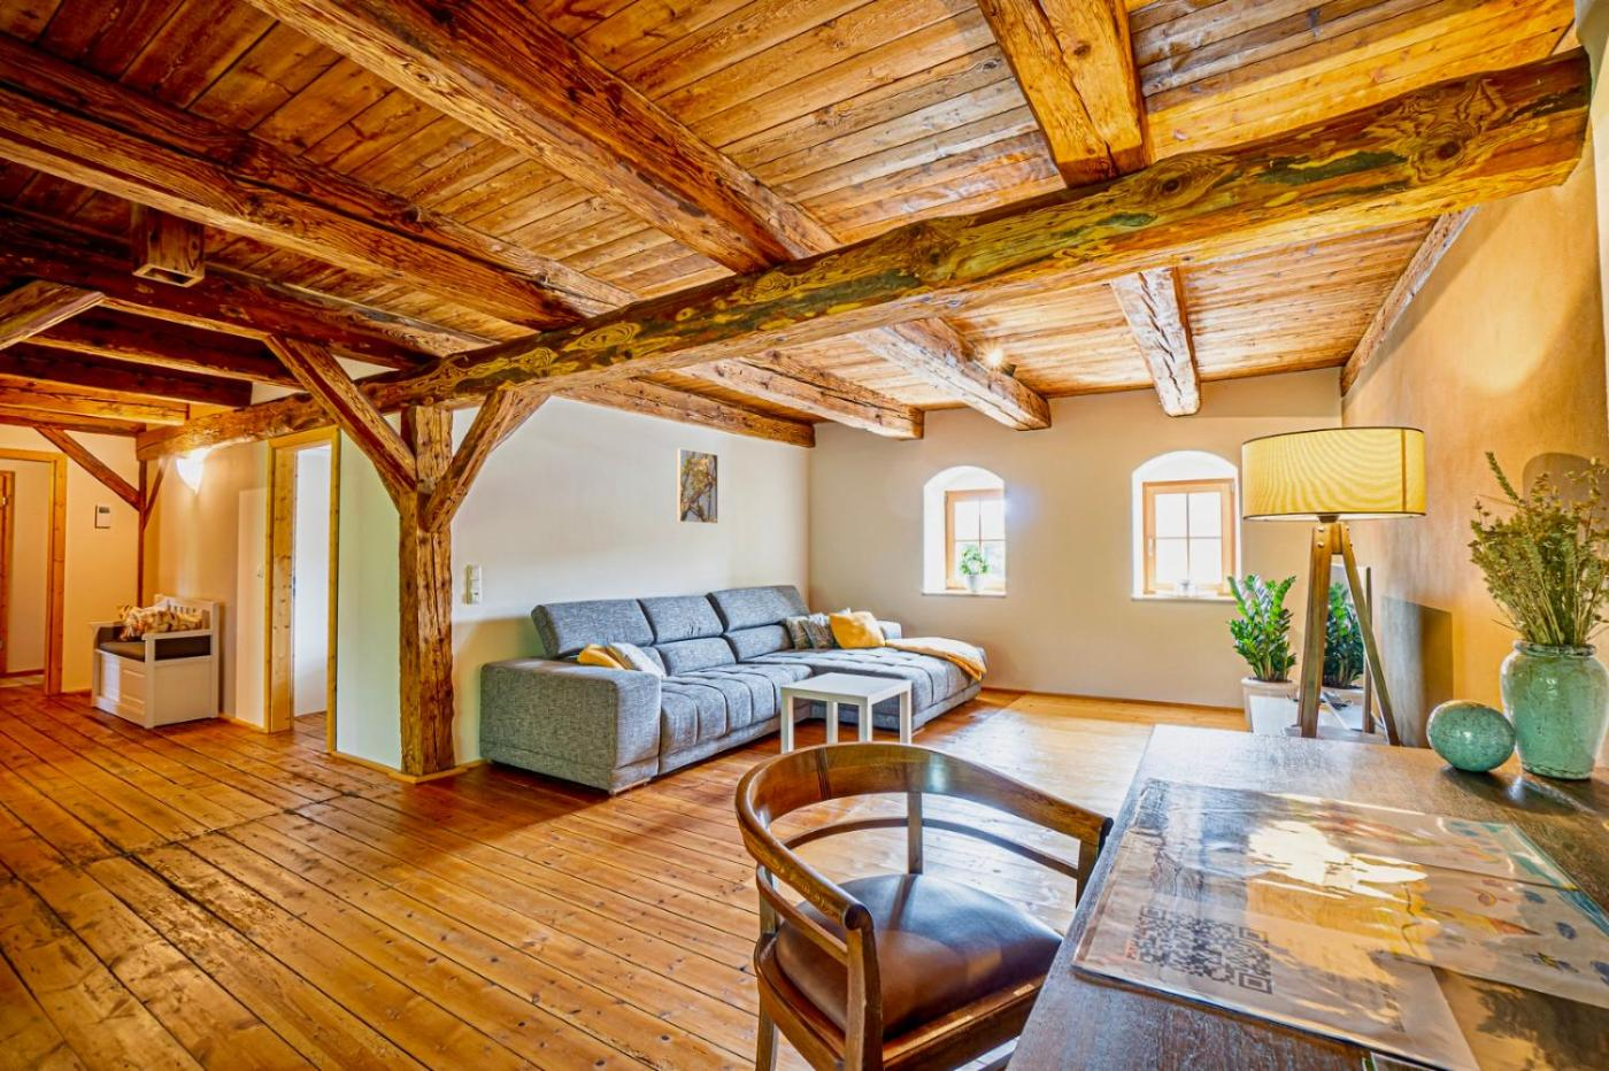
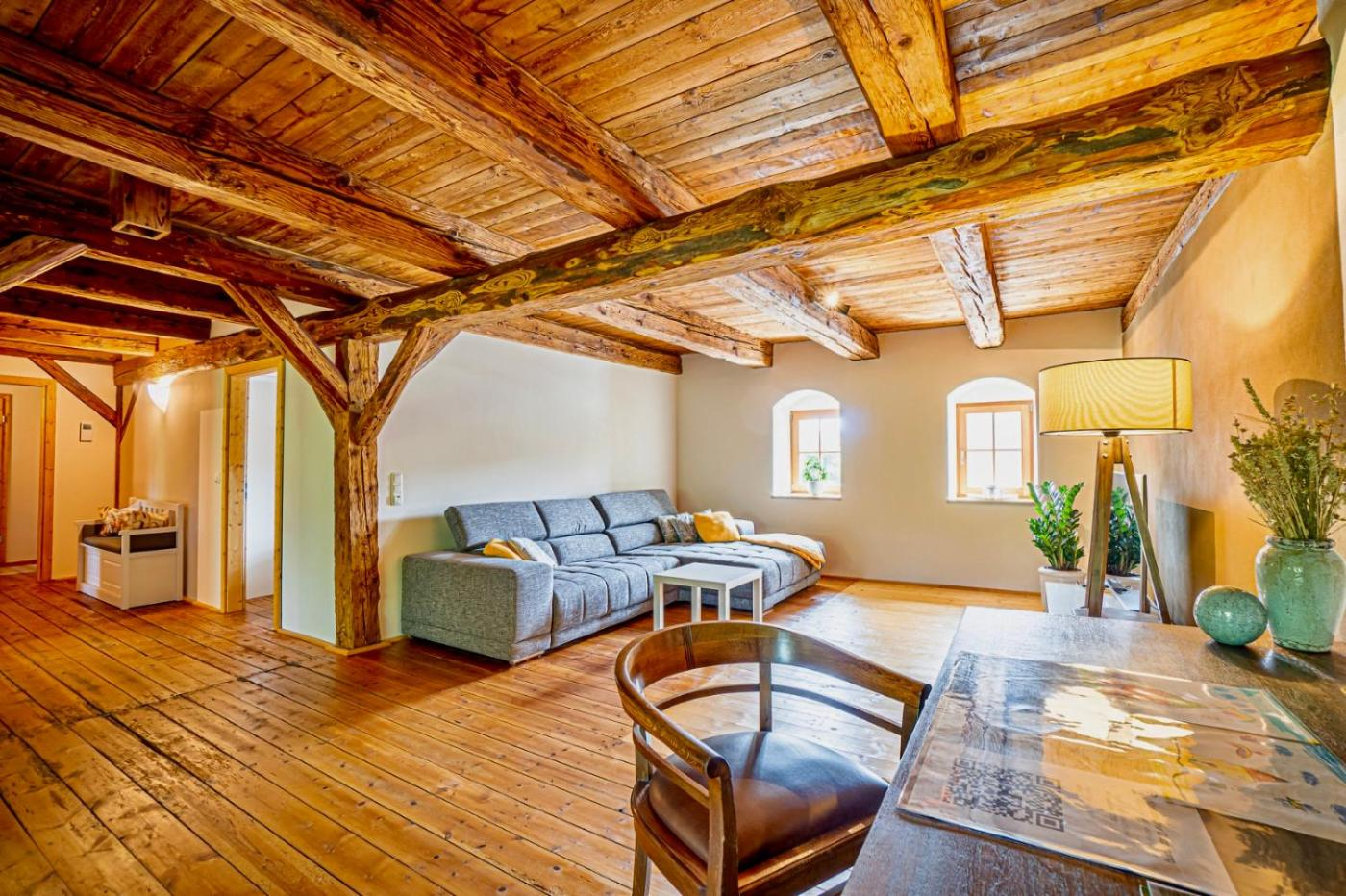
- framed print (698, 488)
